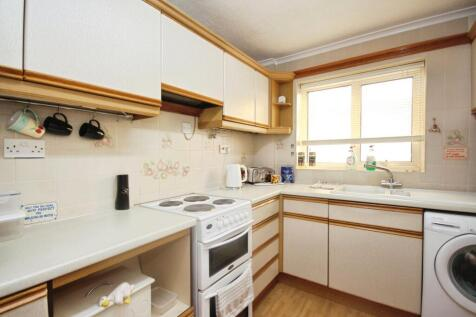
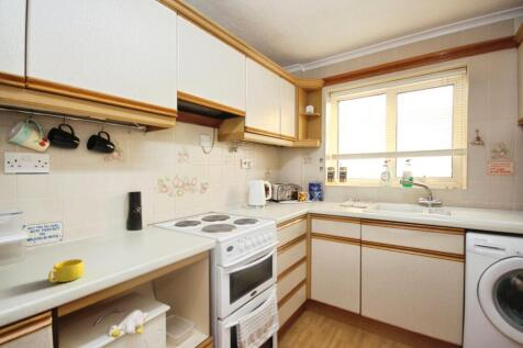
+ cup (65, 271)
